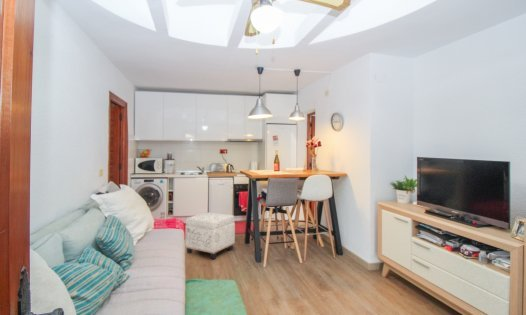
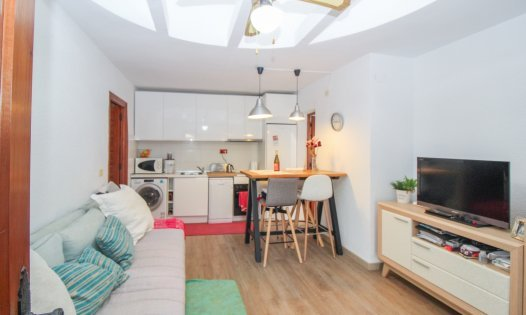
- ottoman (210, 233)
